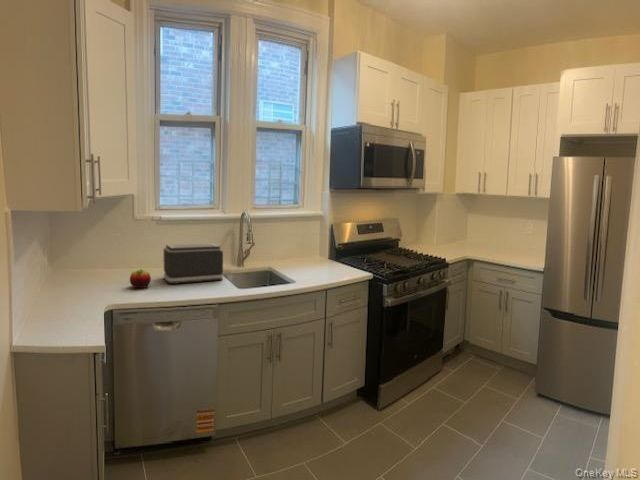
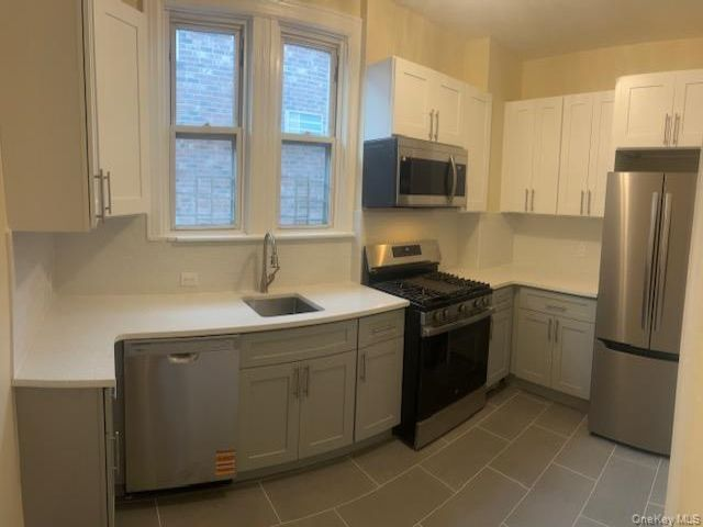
- fruit (140, 278)
- toaster (195, 262)
